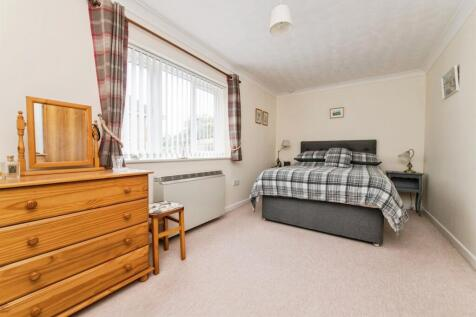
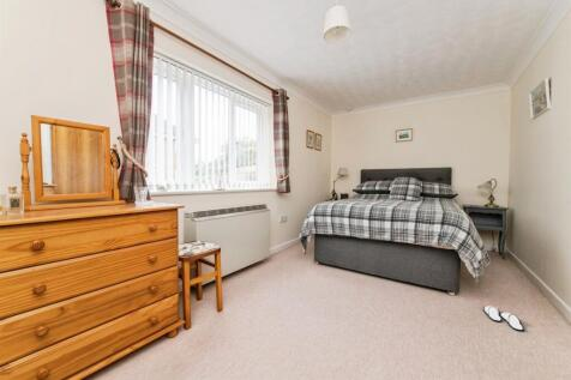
+ slippers (501, 314)
